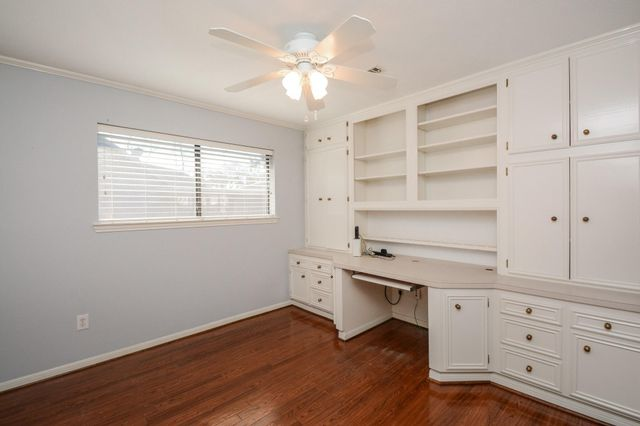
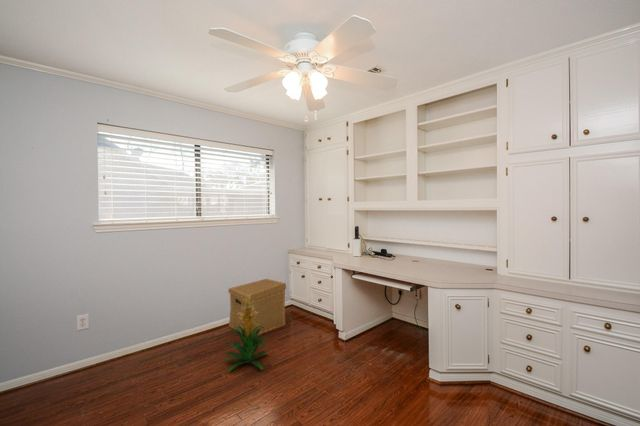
+ indoor plant (248, 329)
+ cardboard box (257, 304)
